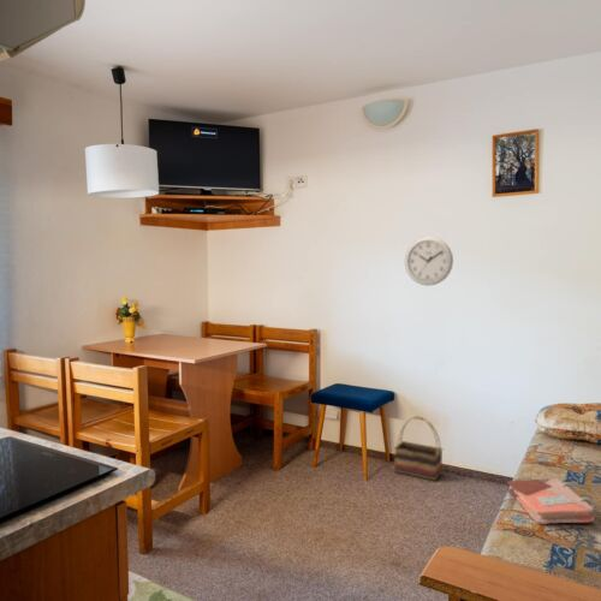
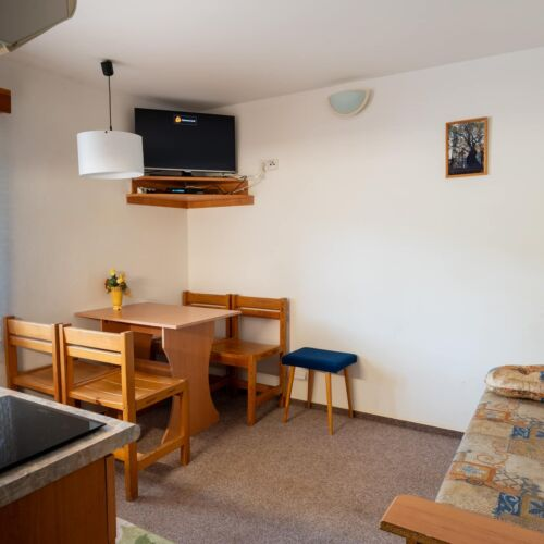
- phonebook (547, 498)
- basket (418, 445)
- wall clock (428, 261)
